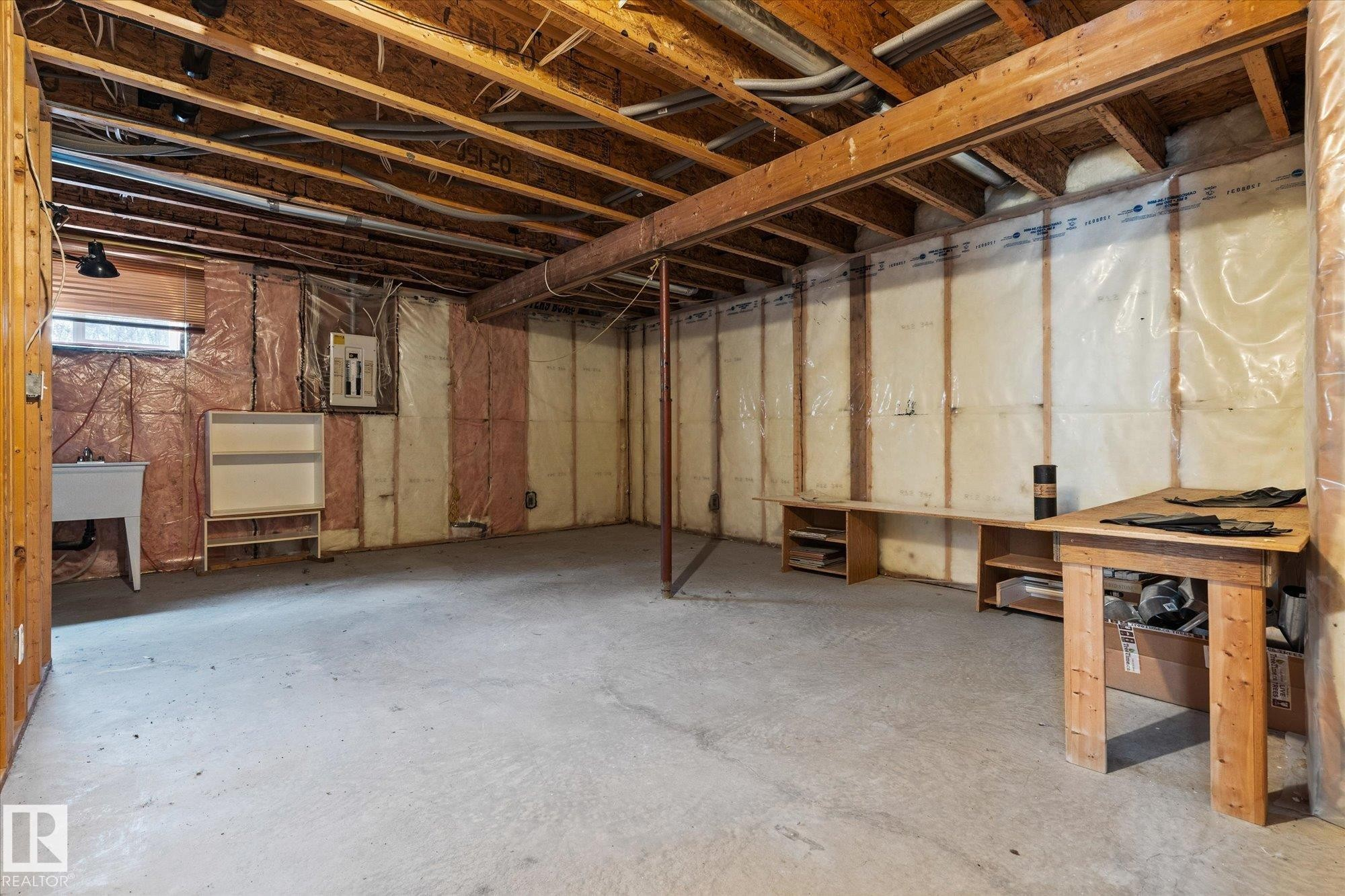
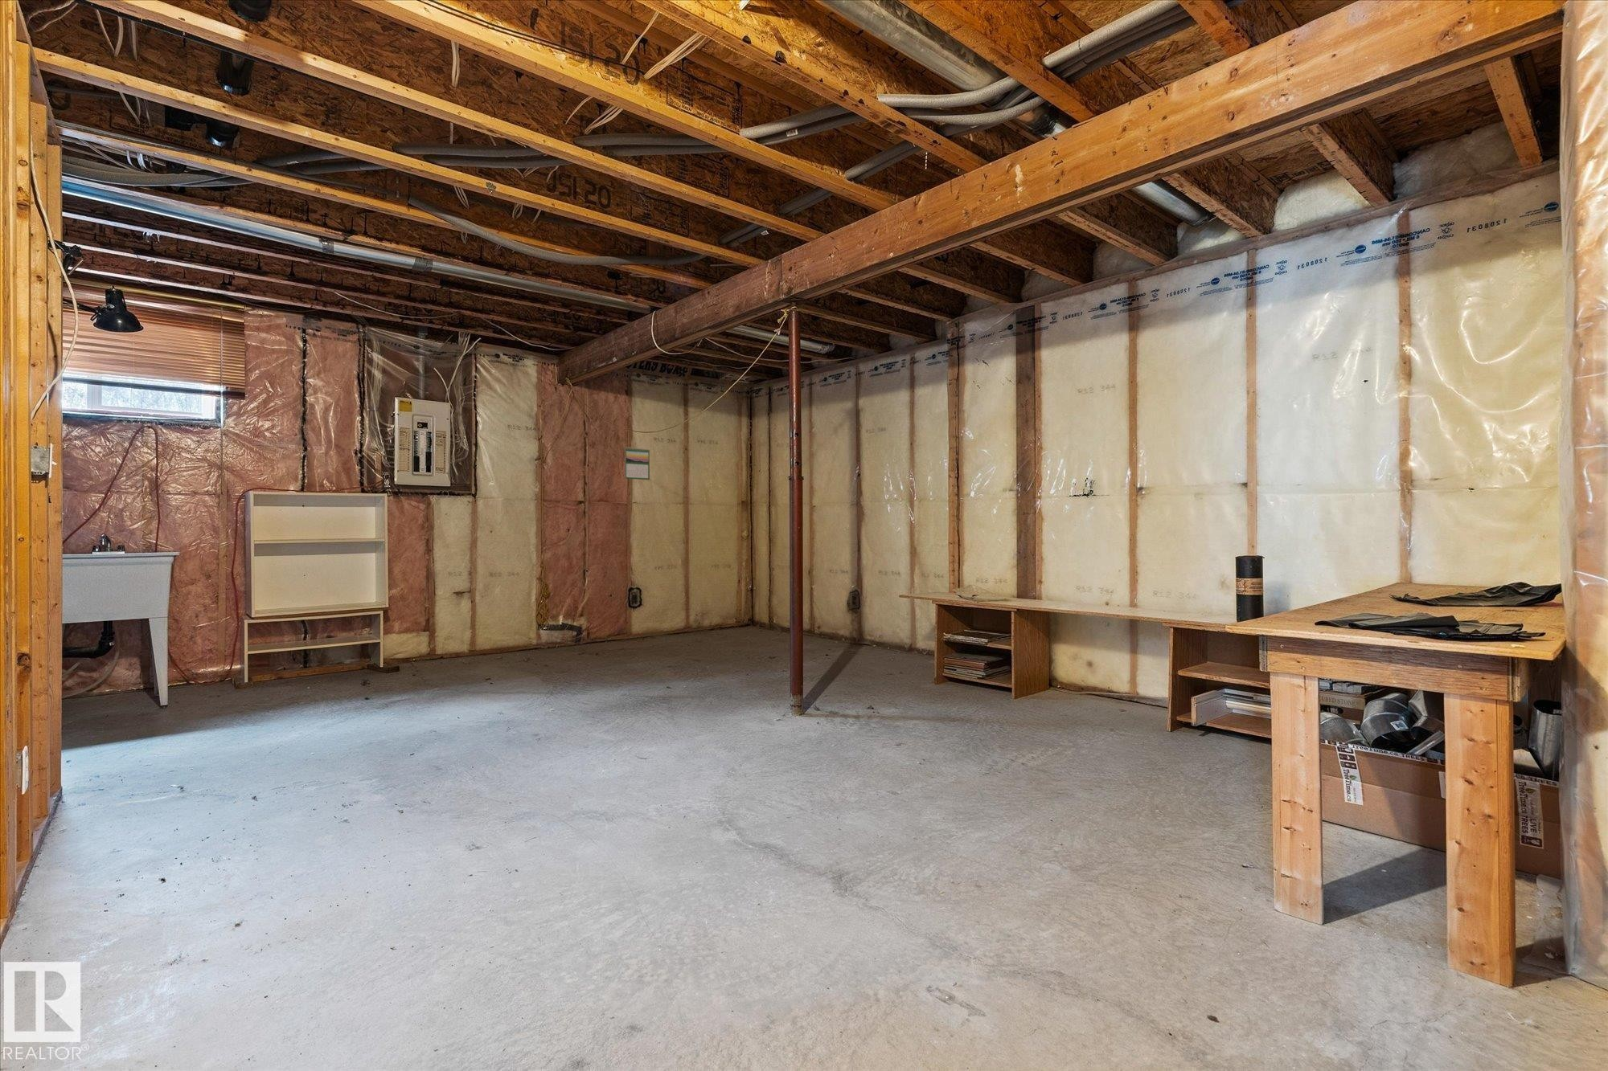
+ calendar (637, 463)
